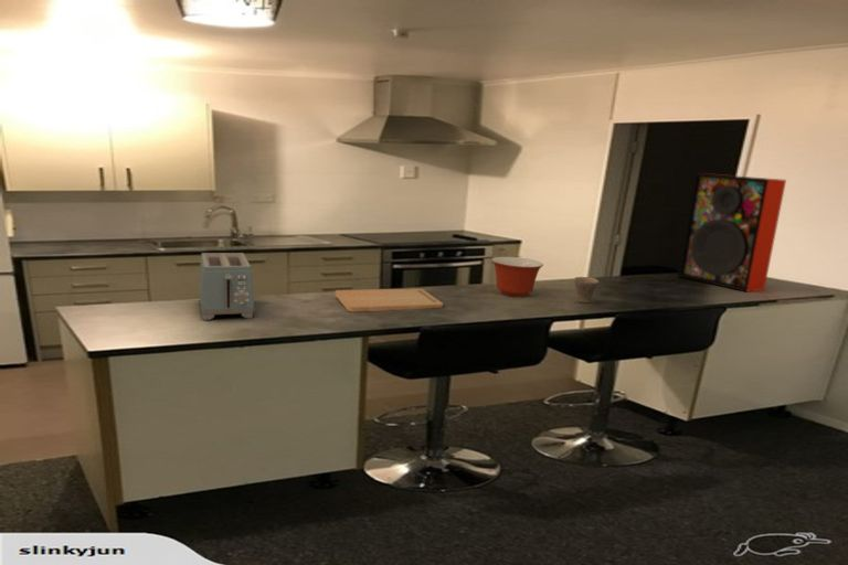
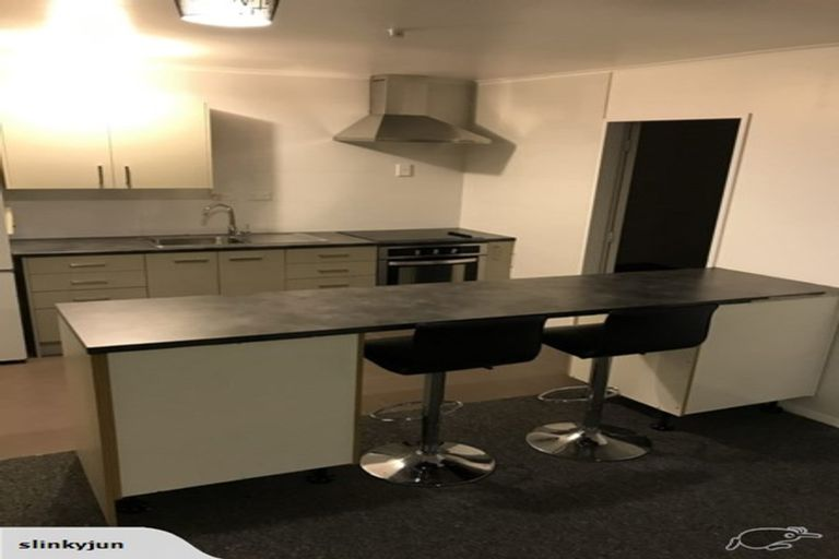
- cup (584, 290)
- toaster (225, 285)
- speaker (729, 230)
- mixing bowl (516, 277)
- cutting board (388, 299)
